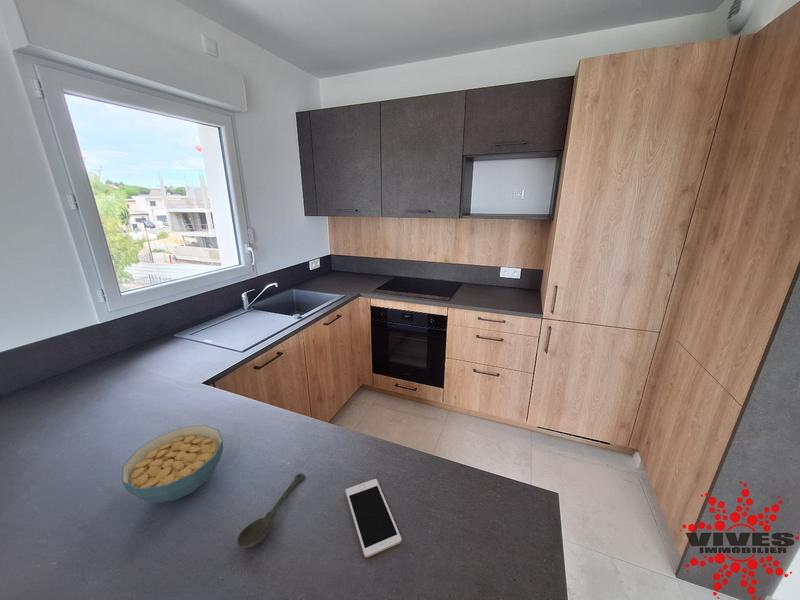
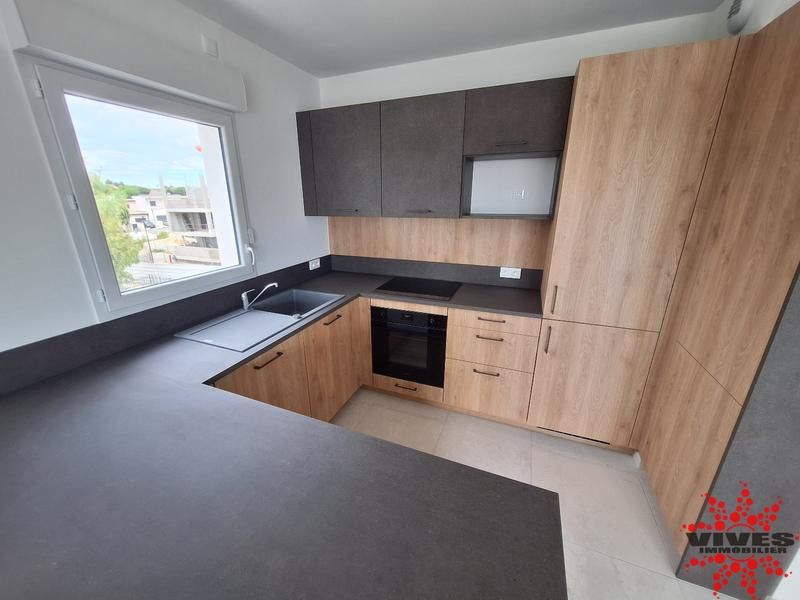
- cereal bowl (179, 469)
- spoon (276, 504)
- cell phone (371, 513)
